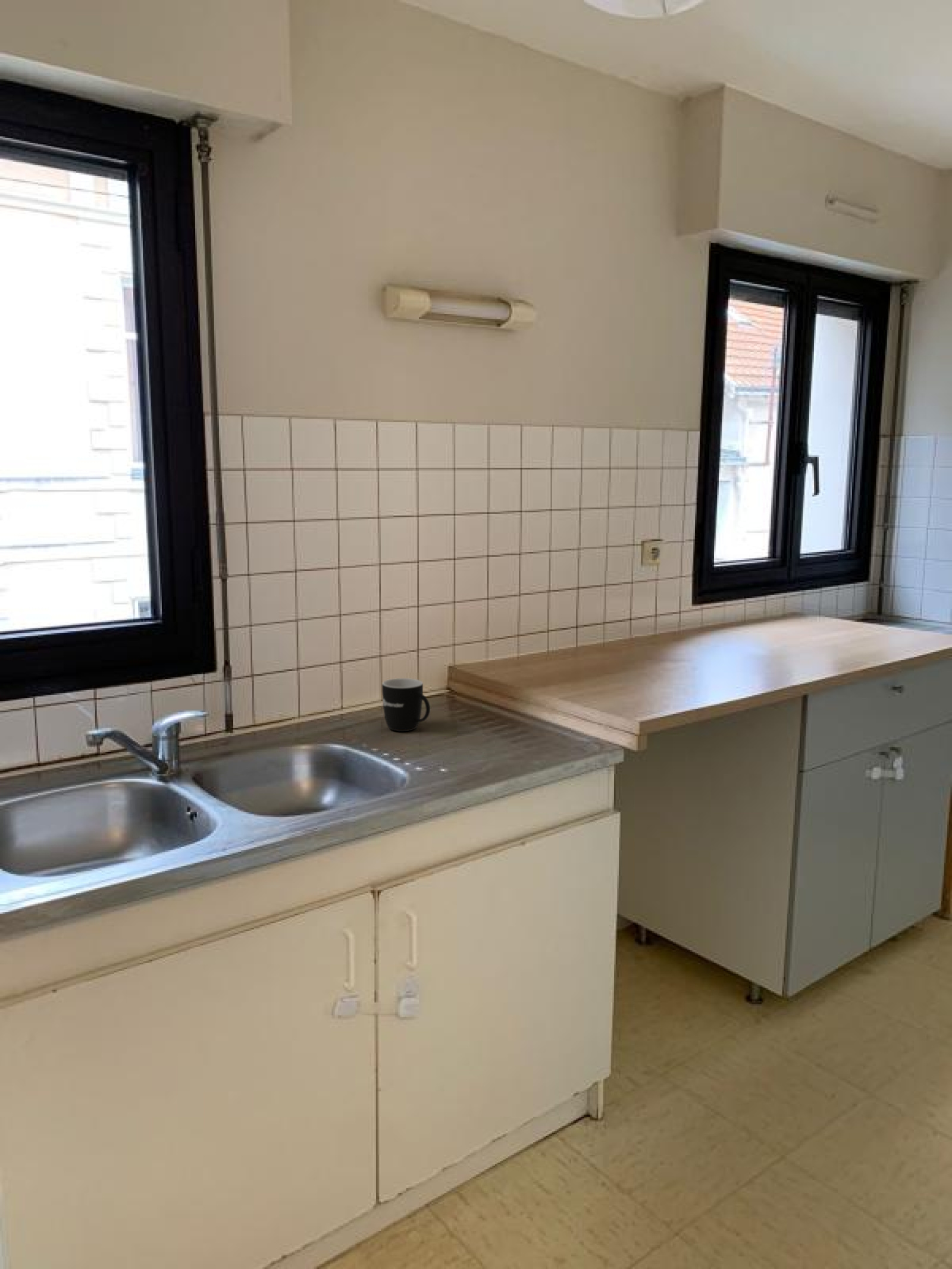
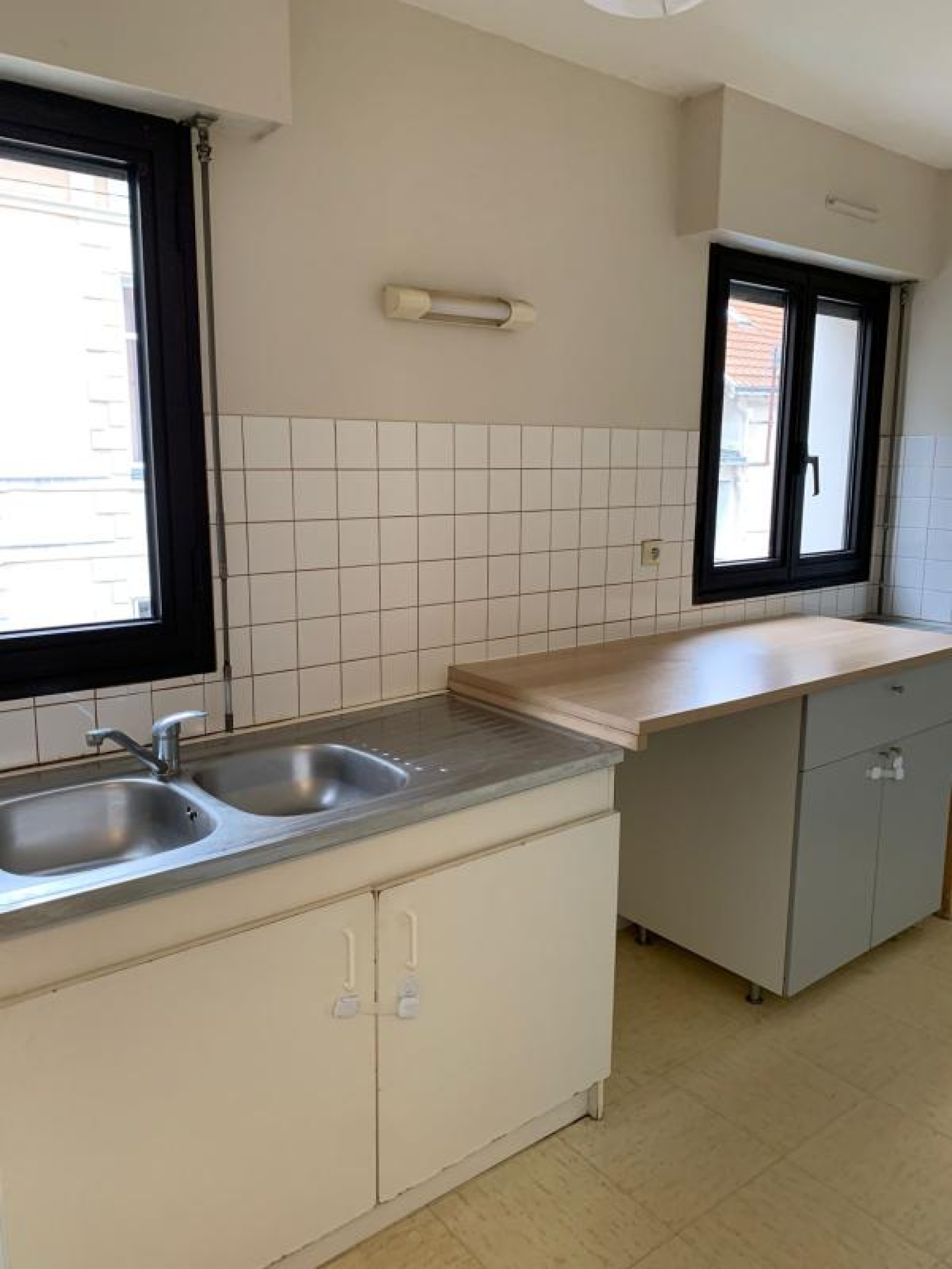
- mug (408, 706)
